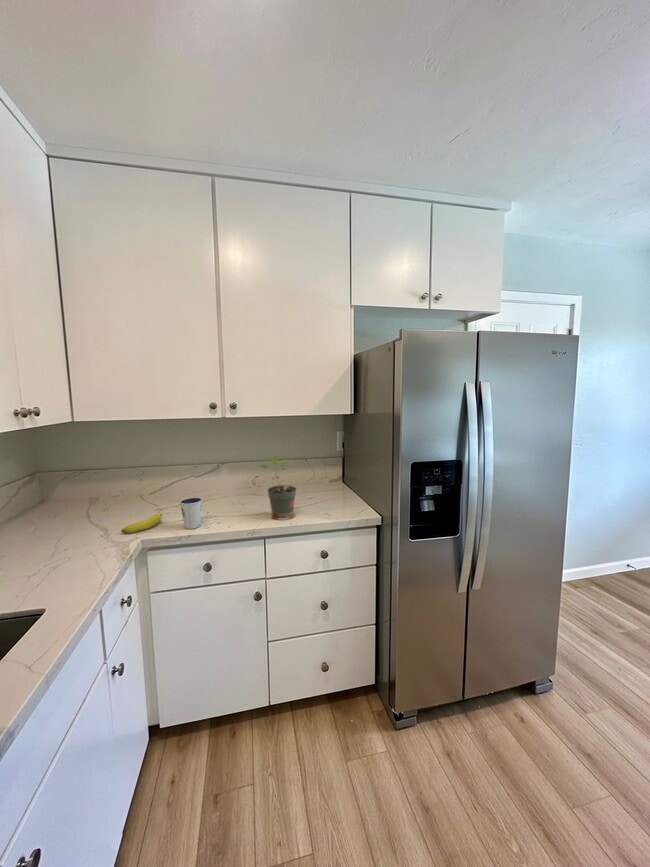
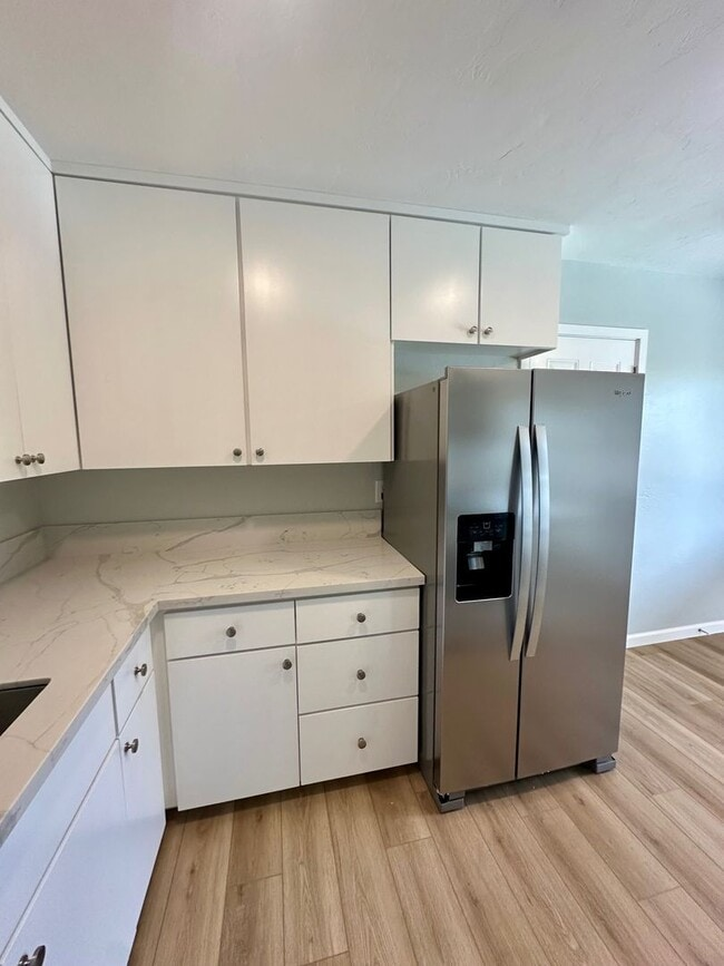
- dixie cup (191, 513)
- banana (147, 520)
- potted plant (277, 486)
